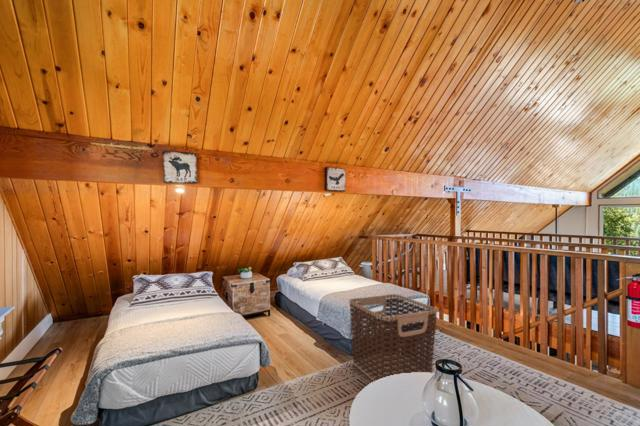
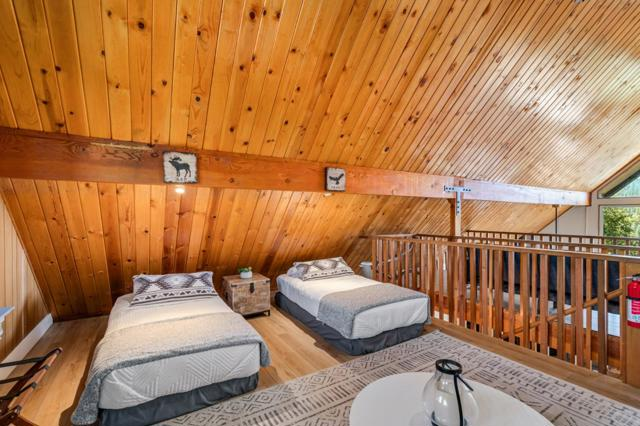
- clothes hamper (390, 336)
